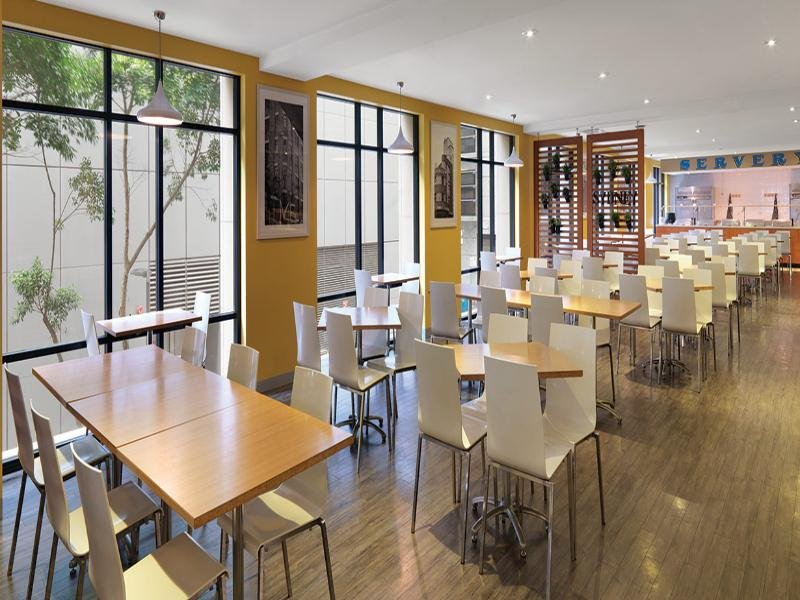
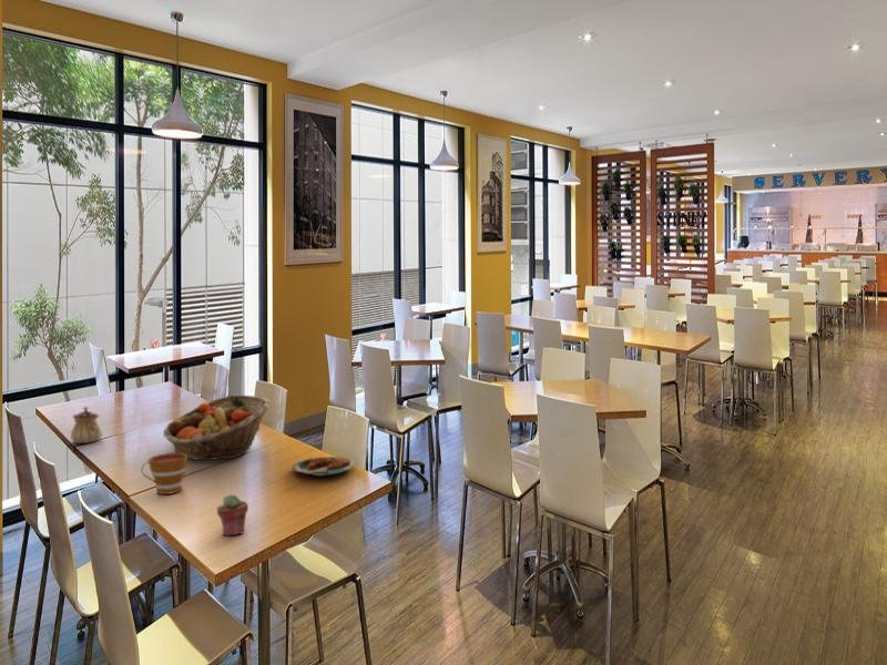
+ plate (323, 466)
+ potted succulent (232, 513)
+ cup (164, 474)
+ teapot (86, 423)
+ fruit basket (217, 426)
